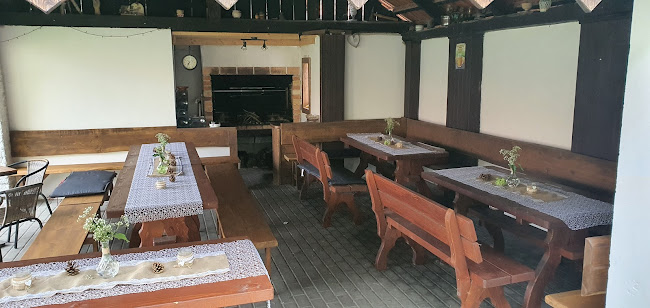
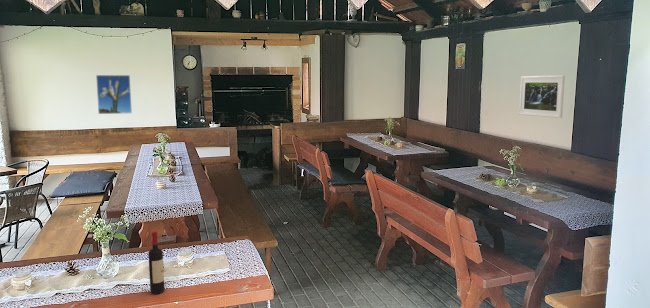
+ wine bottle (156, 262)
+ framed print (540, 96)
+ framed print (114, 94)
